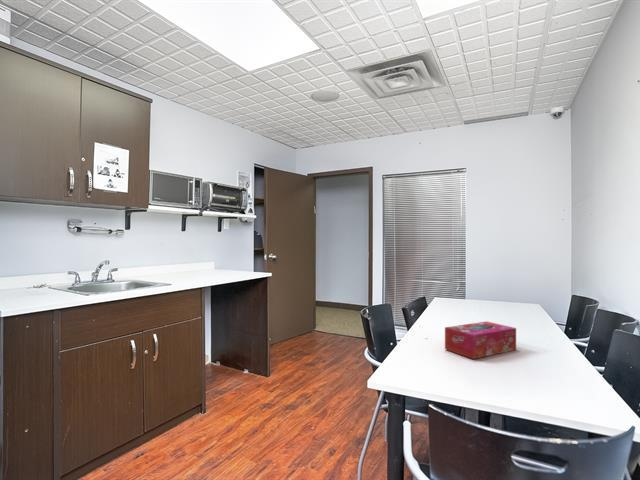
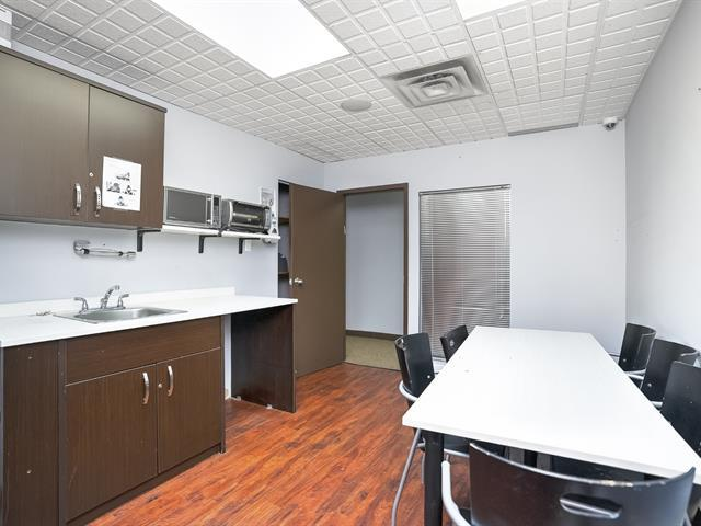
- tissue box (480, 338)
